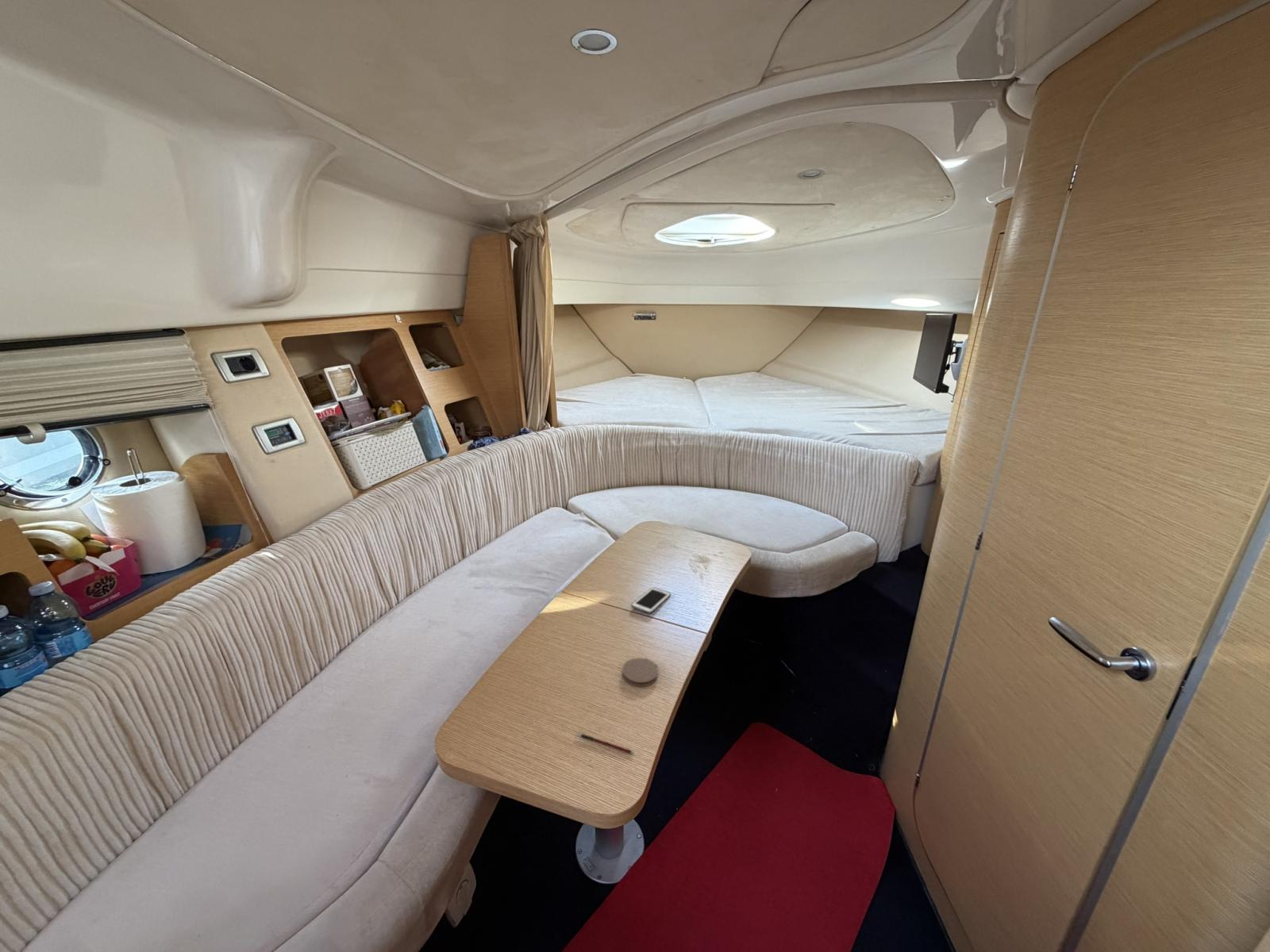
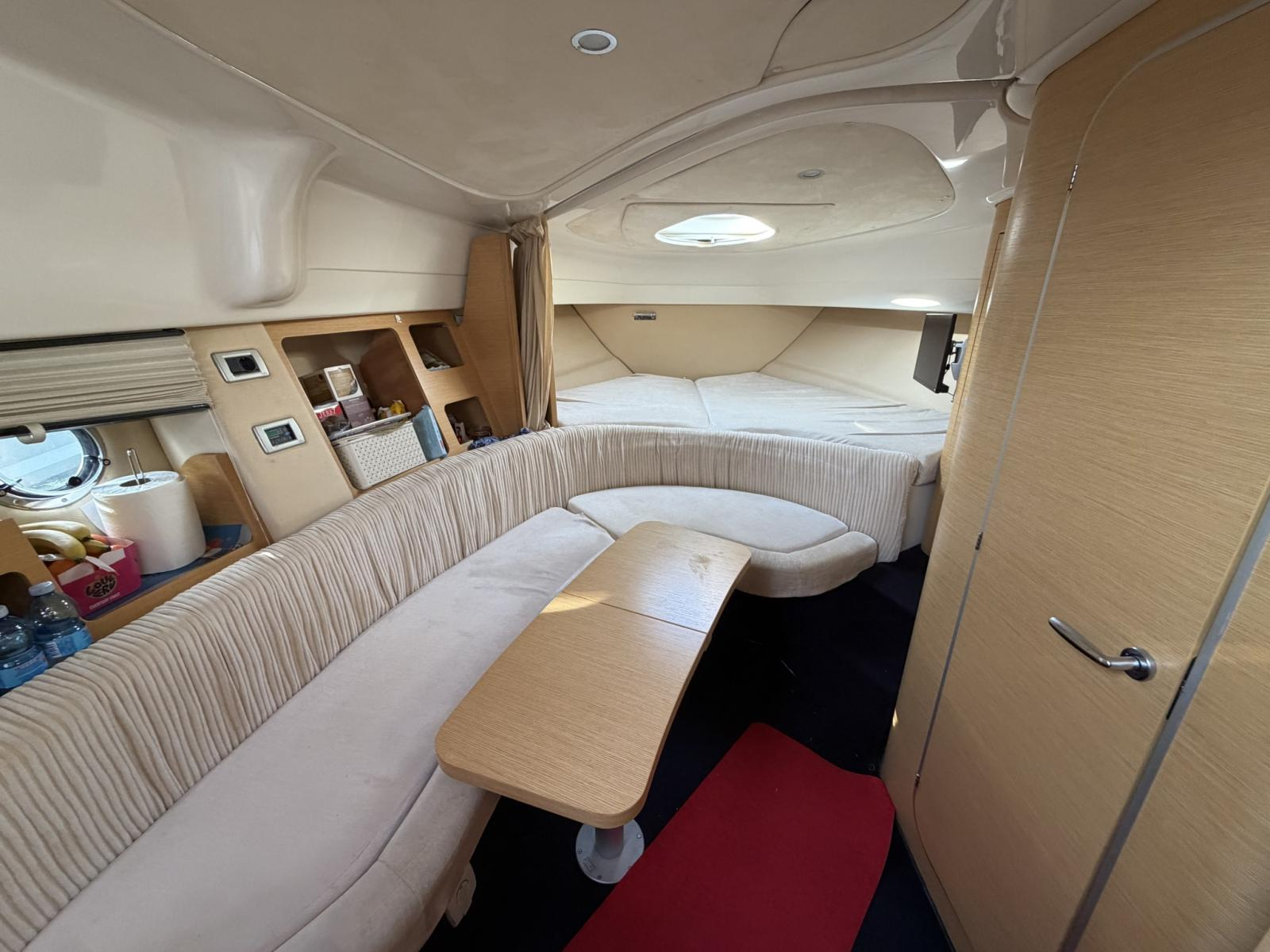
- coaster (640, 671)
- cell phone (651, 600)
- pen (603, 743)
